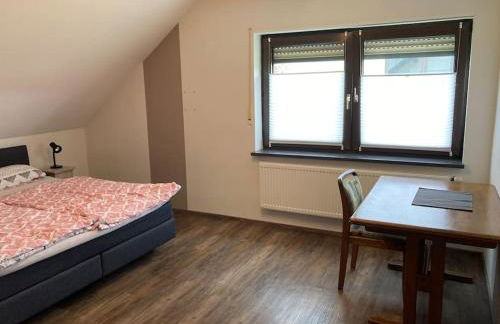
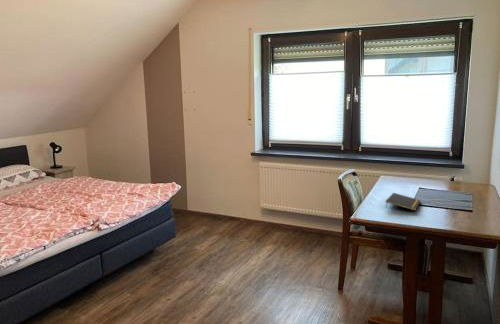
+ notepad (403, 201)
